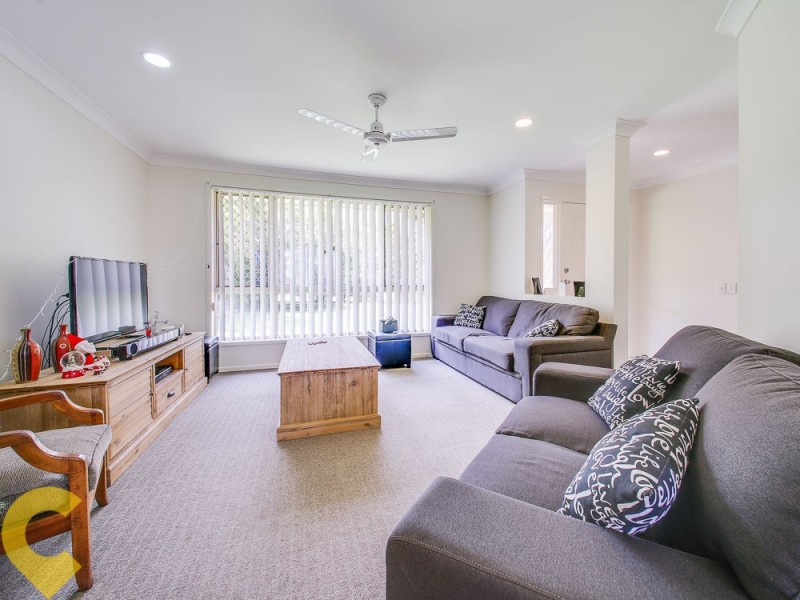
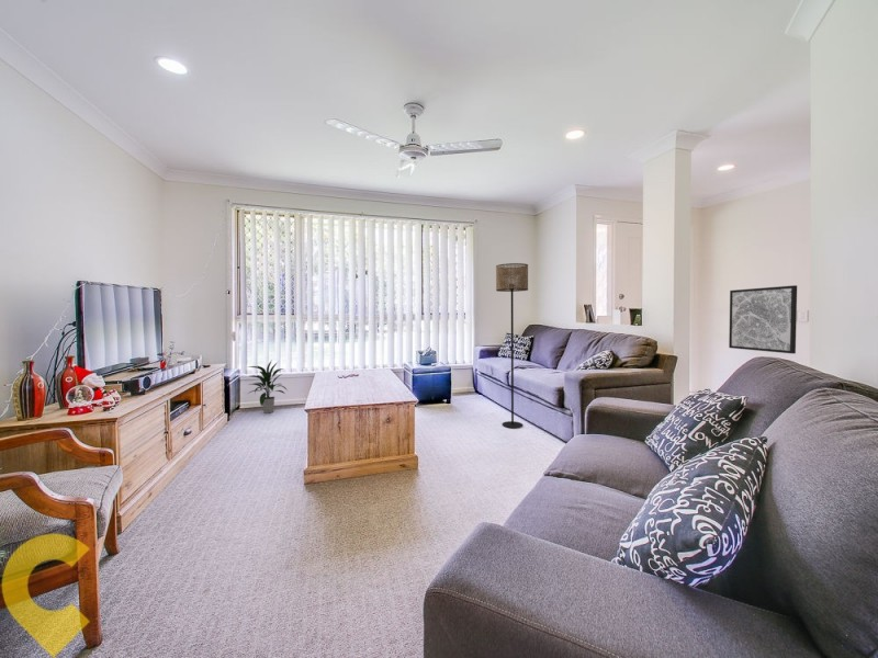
+ wall art (759, 319)
+ indoor plant (266, 386)
+ floor lamp (511, 345)
